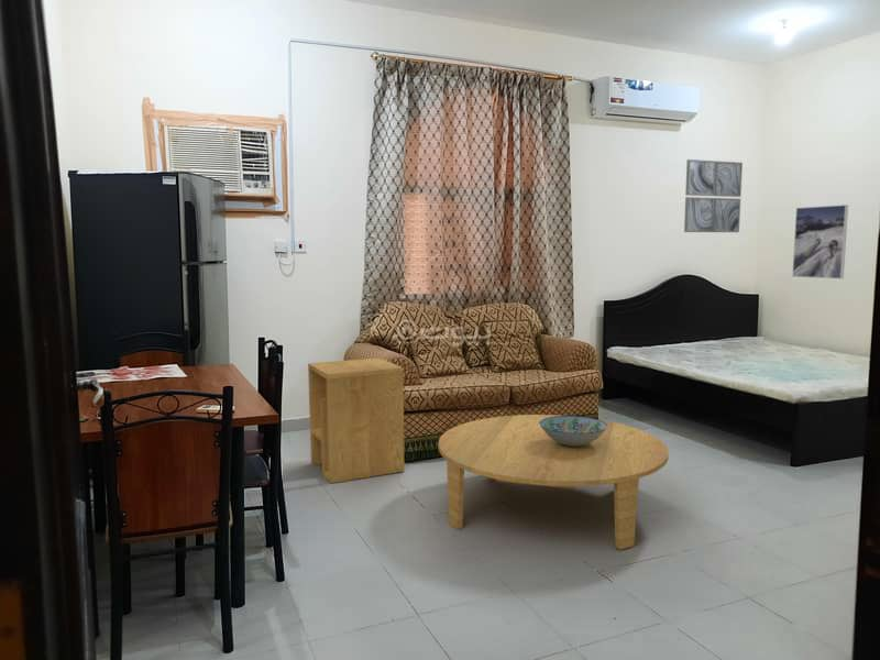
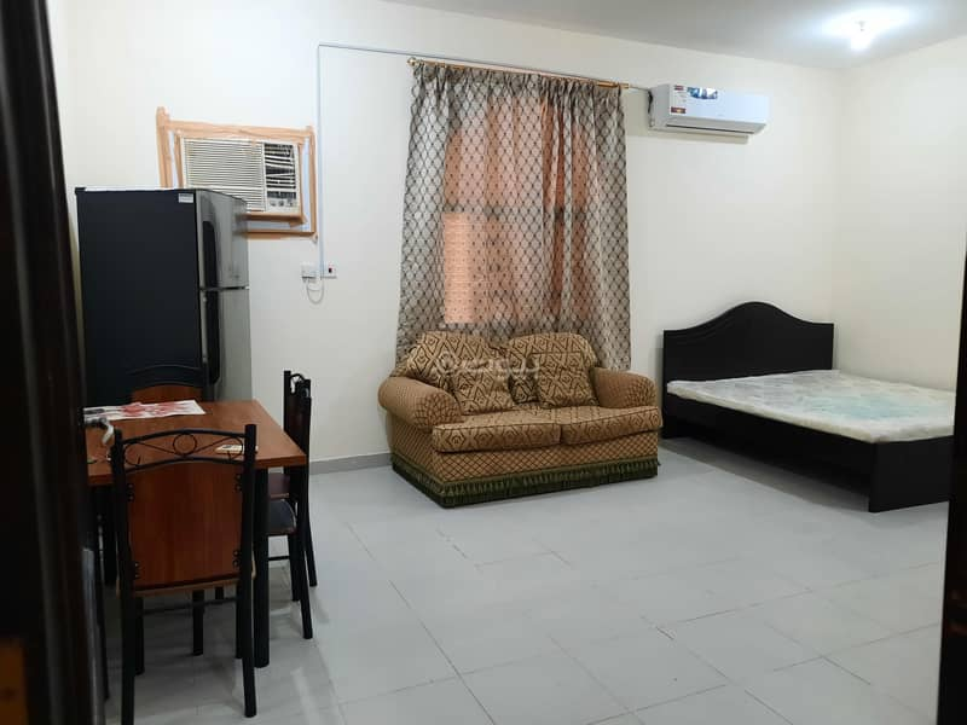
- wall art (713, 198)
- coffee table (549, 473)
- decorative bowl (572, 433)
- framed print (818, 242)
- side table (355, 417)
